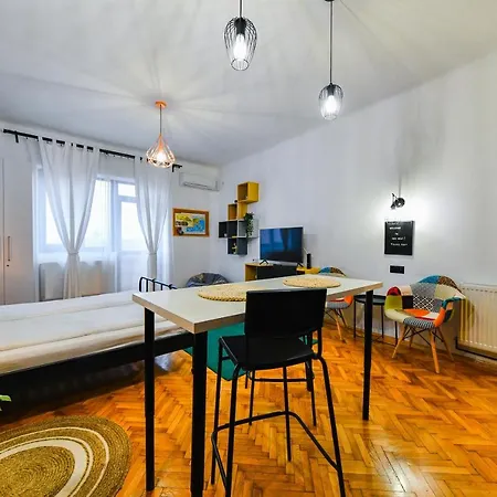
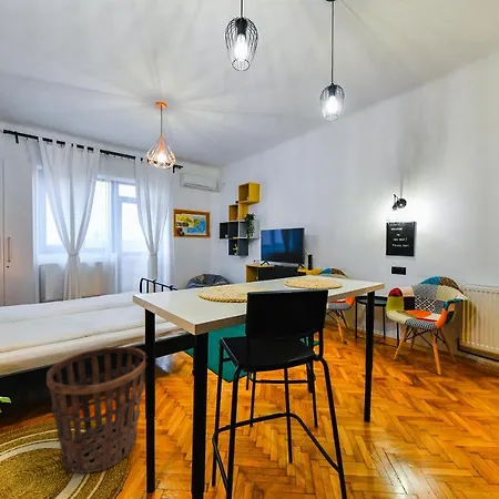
+ basket (100, 405)
